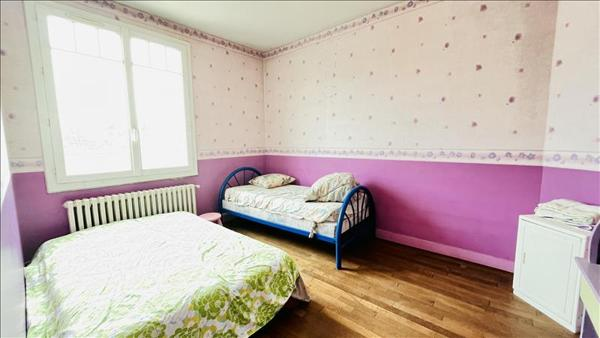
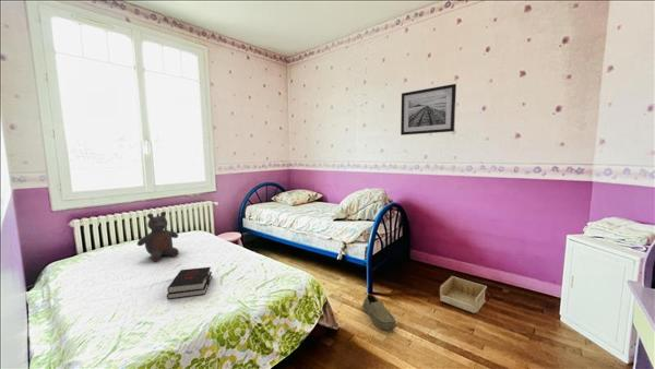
+ shoe (378, 310)
+ wall art (426, 111)
+ teddy bear (160, 235)
+ hardback book (191, 281)
+ storage bin (462, 294)
